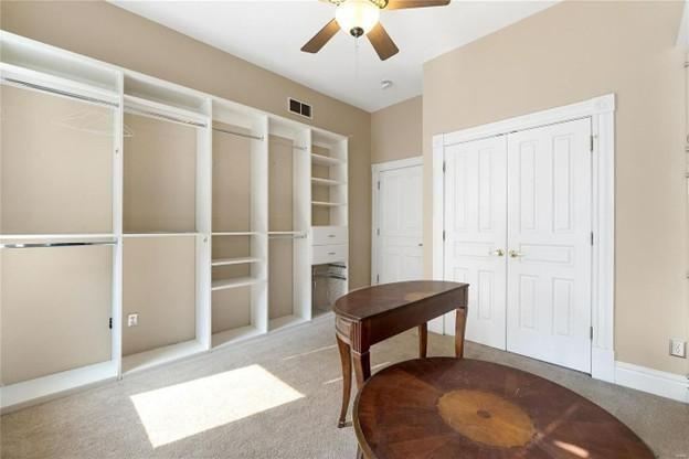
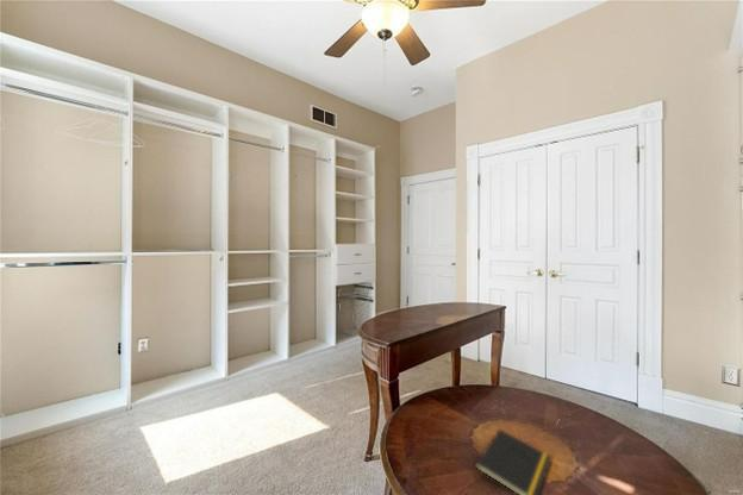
+ notepad (514, 460)
